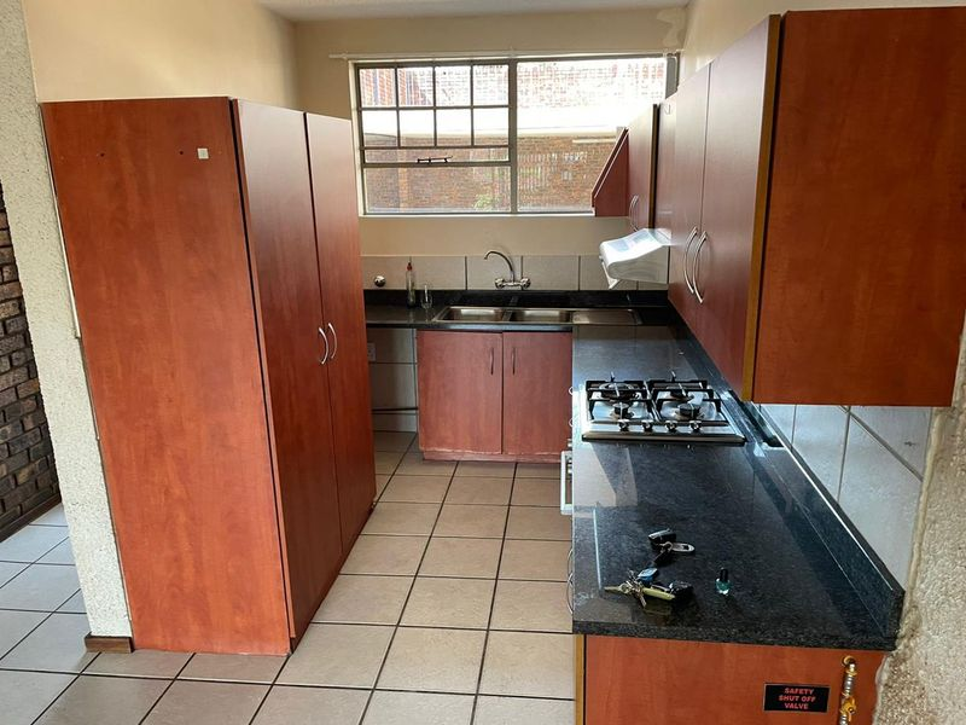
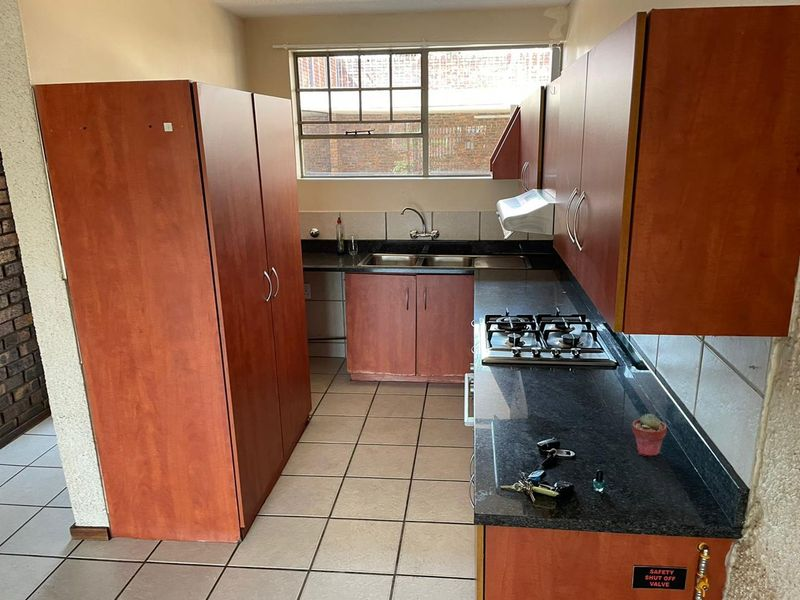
+ potted succulent (649, 432)
